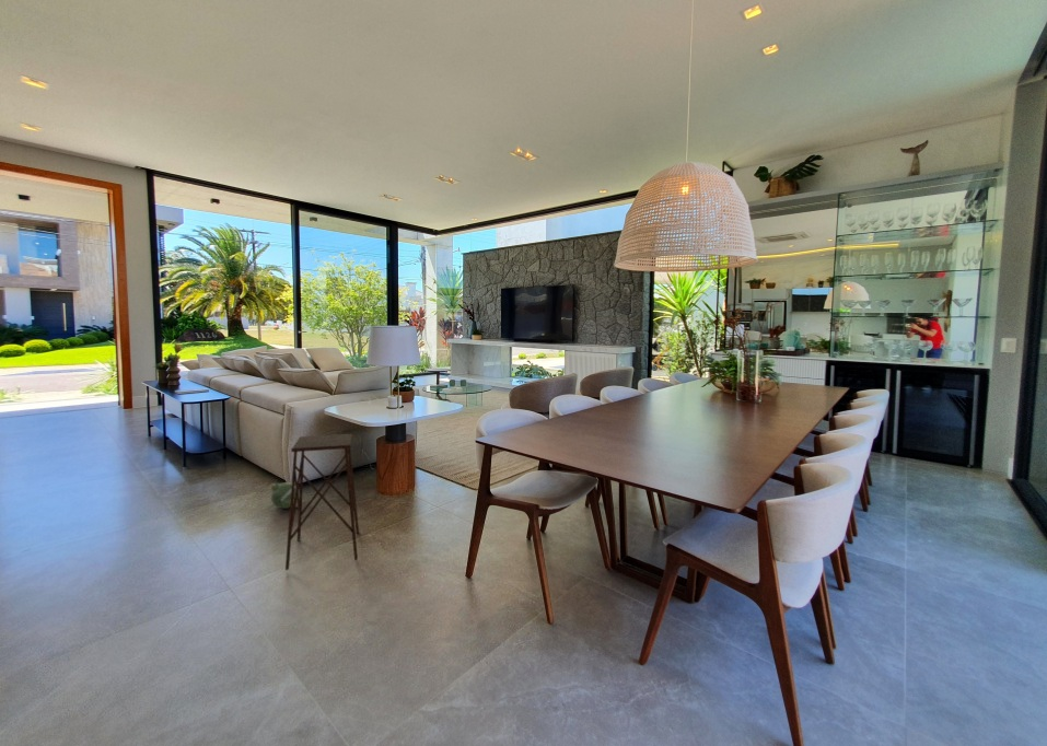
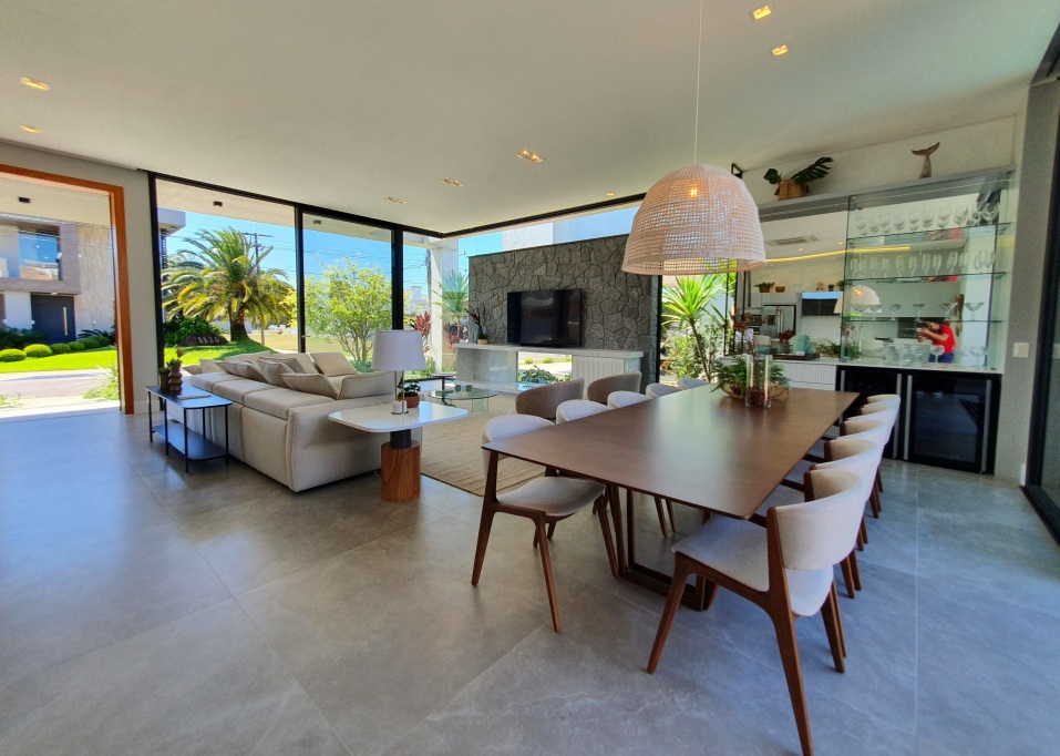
- side table (323, 496)
- plush toy (286, 492)
